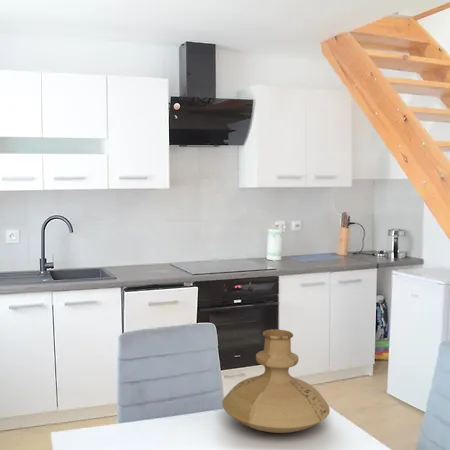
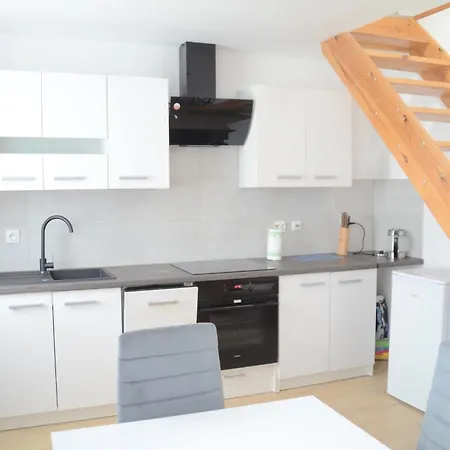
- vase (275, 378)
